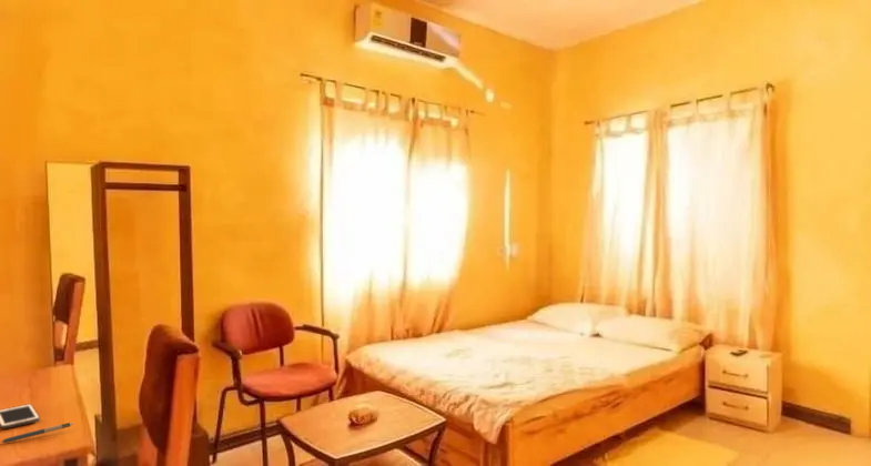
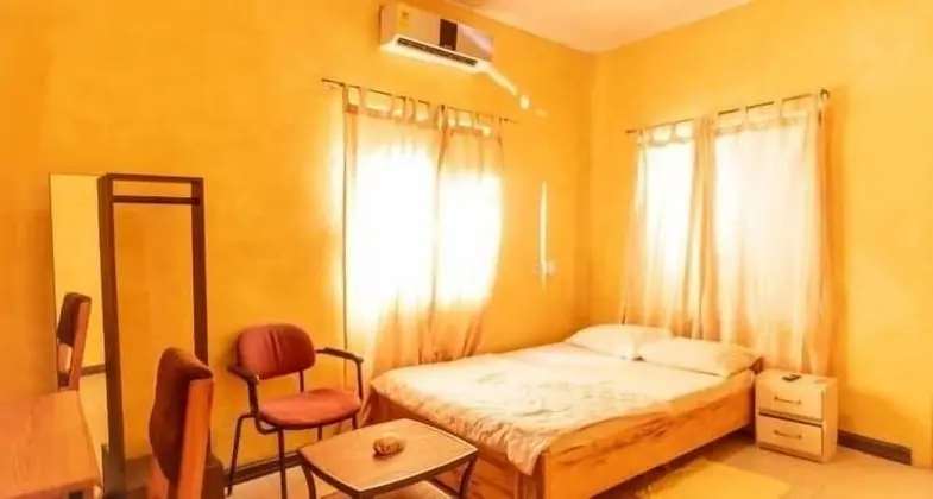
- pen (38, 432)
- cell phone (17, 415)
